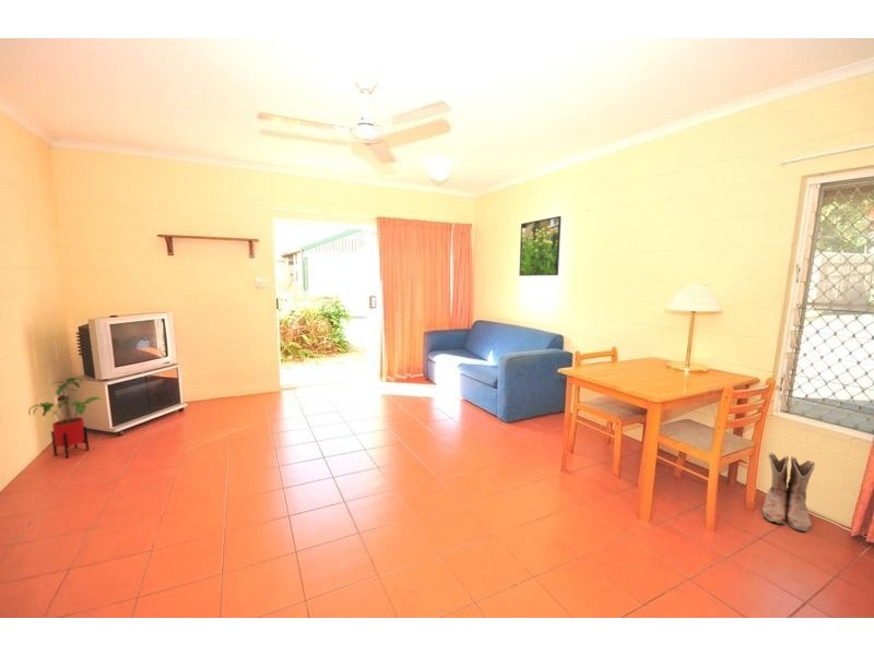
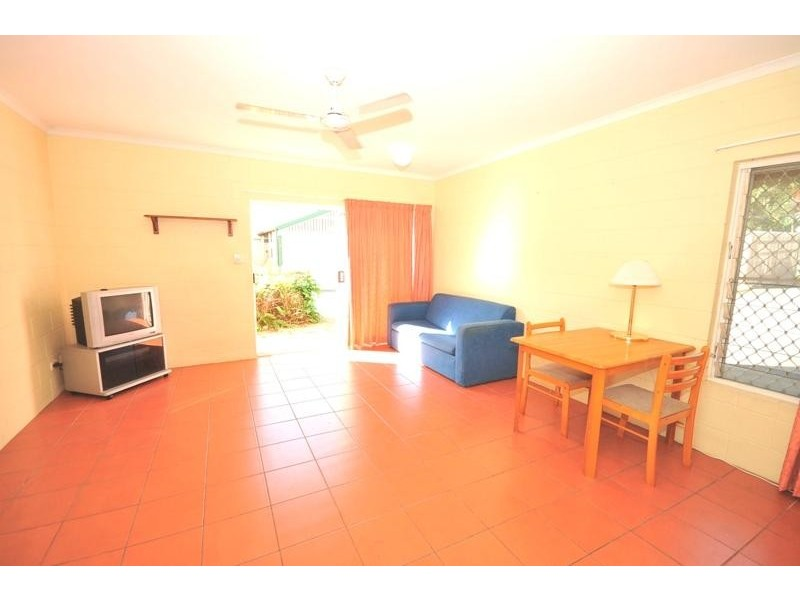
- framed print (539, 248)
- house plant (68, 416)
- boots (789, 488)
